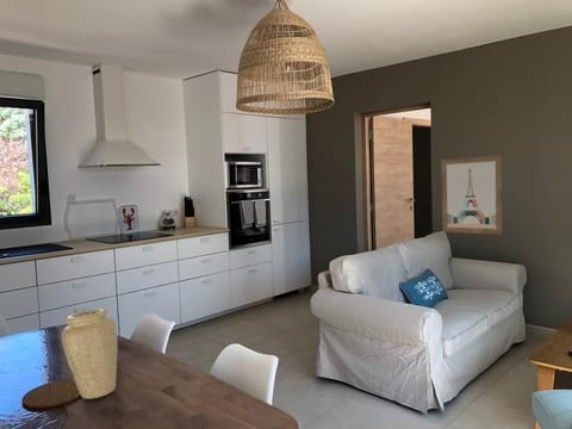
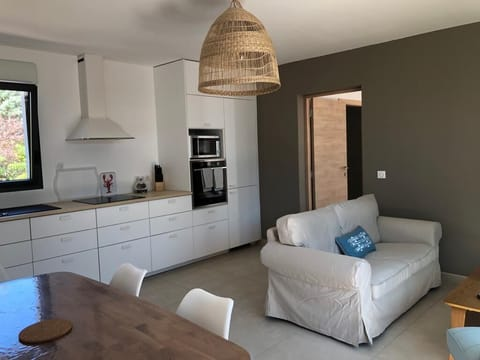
- vase (91, 353)
- wall art (471, 195)
